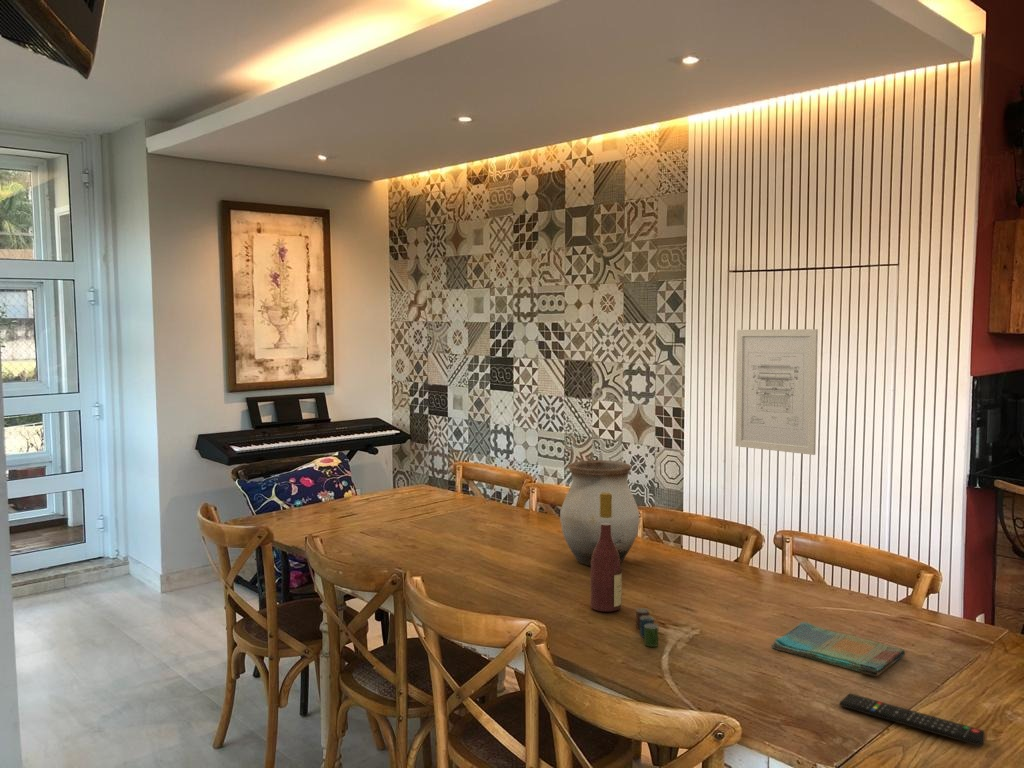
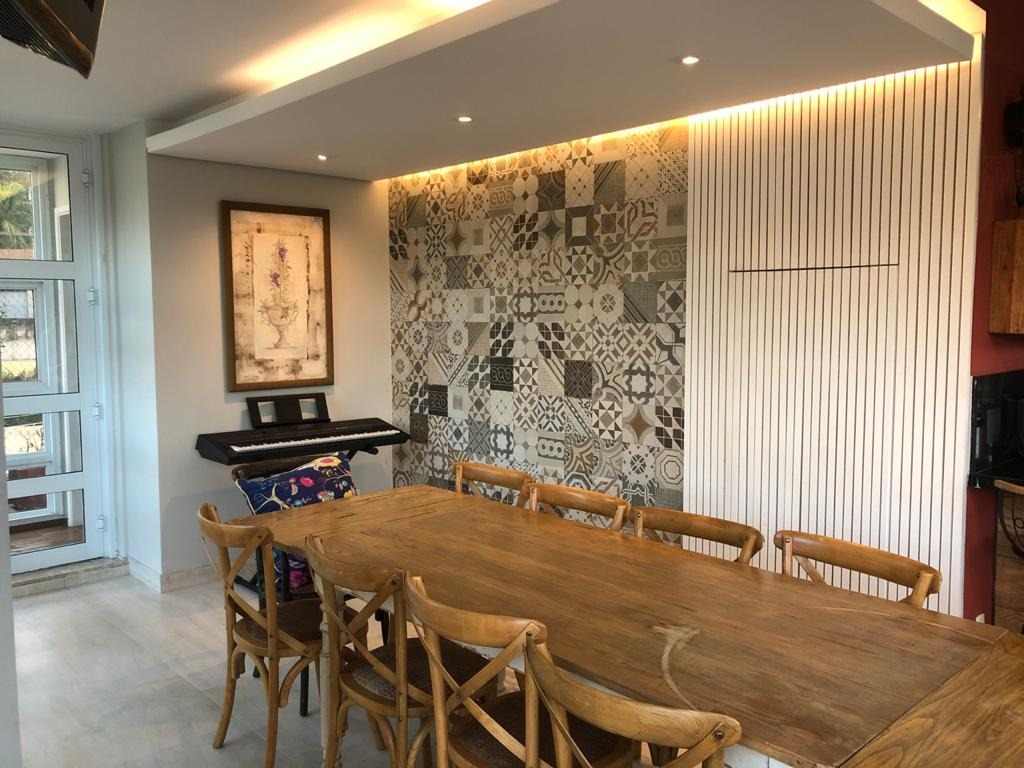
- wall art (774, 390)
- wine bottle (605, 552)
- remote control (910, 719)
- cup (647, 621)
- vase (599, 513)
- dish towel (837, 647)
